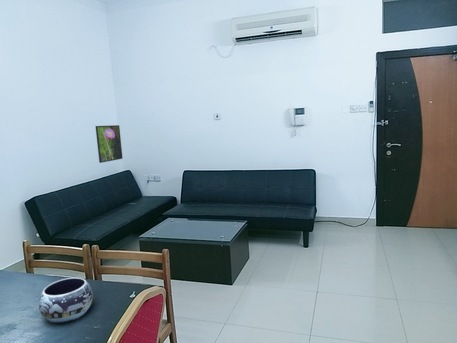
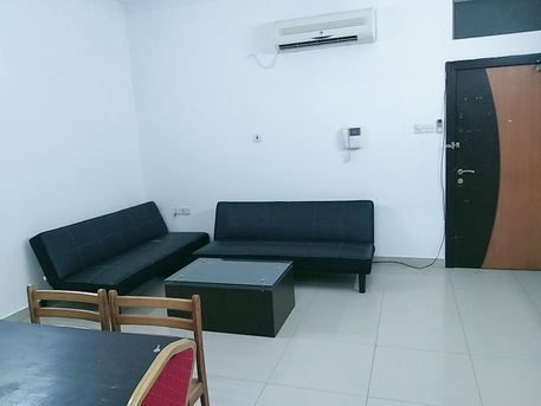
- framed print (109, 143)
- decorative bowl (66, 299)
